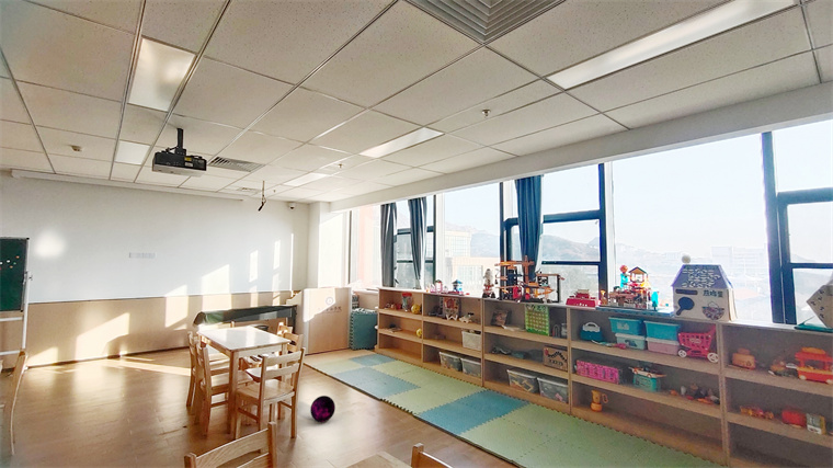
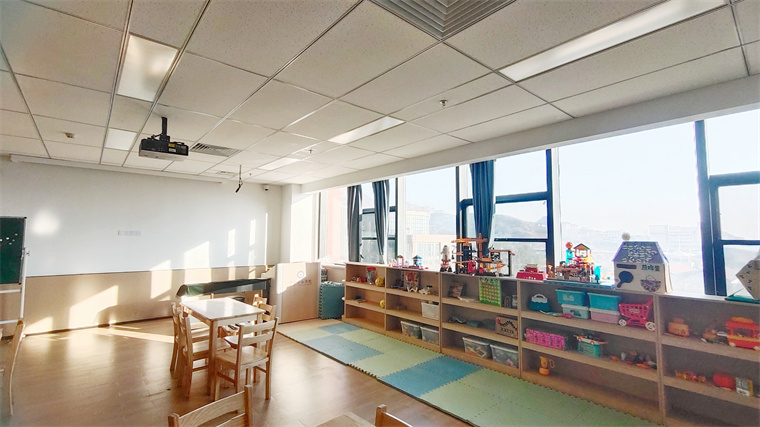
- ball (322, 408)
